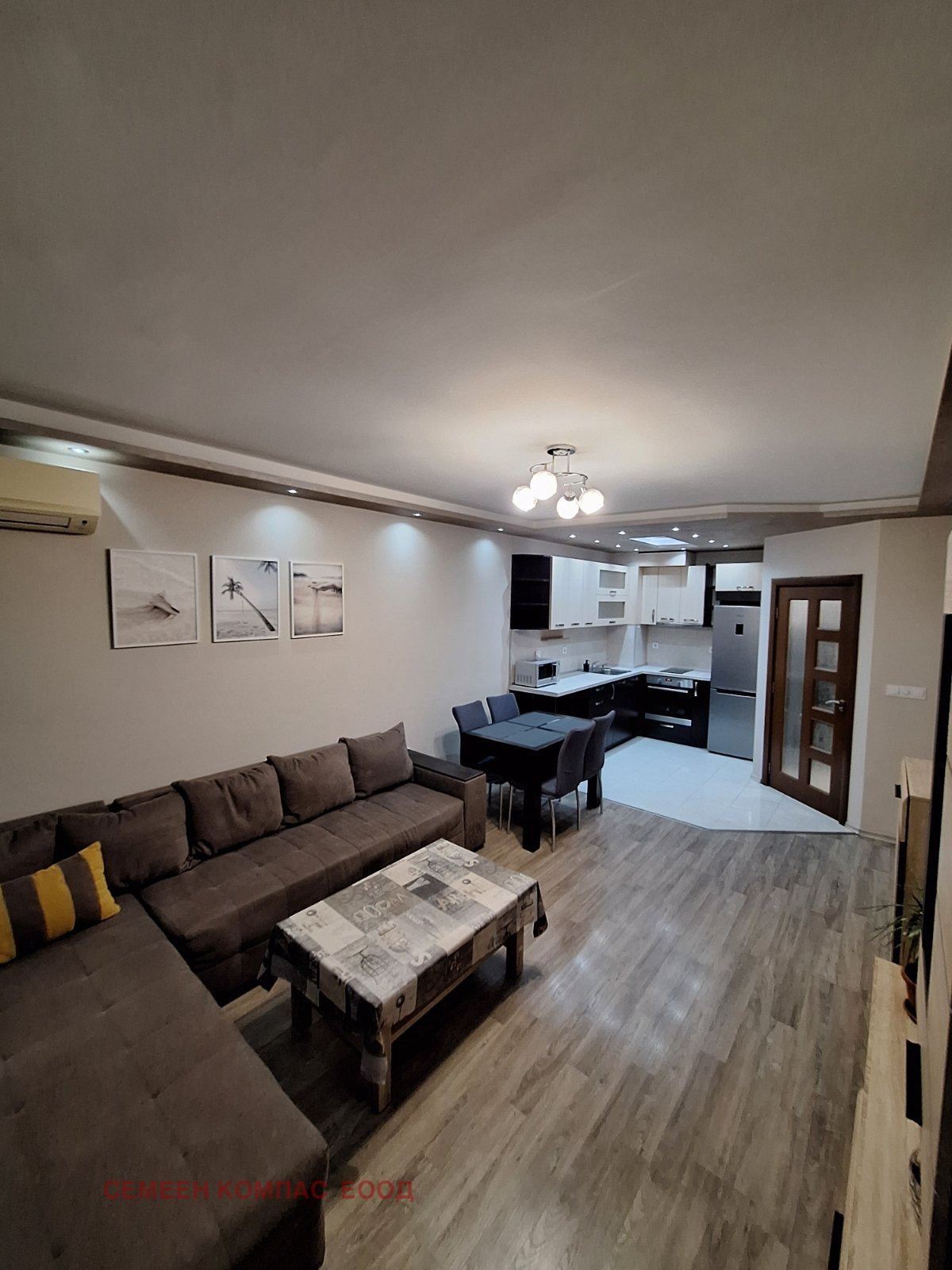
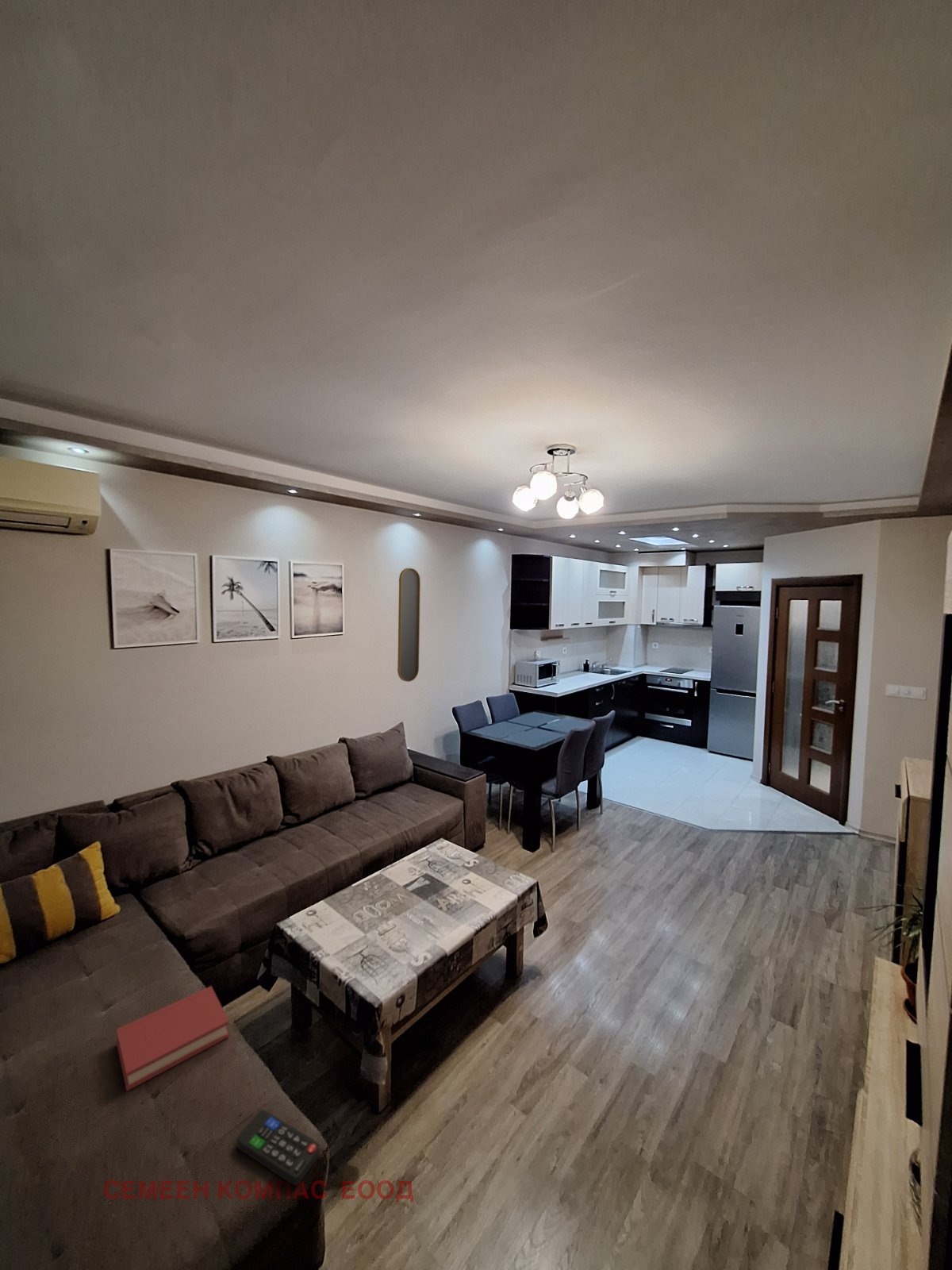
+ hardback book (173, 1032)
+ home mirror (409, 625)
+ remote control (278, 1145)
